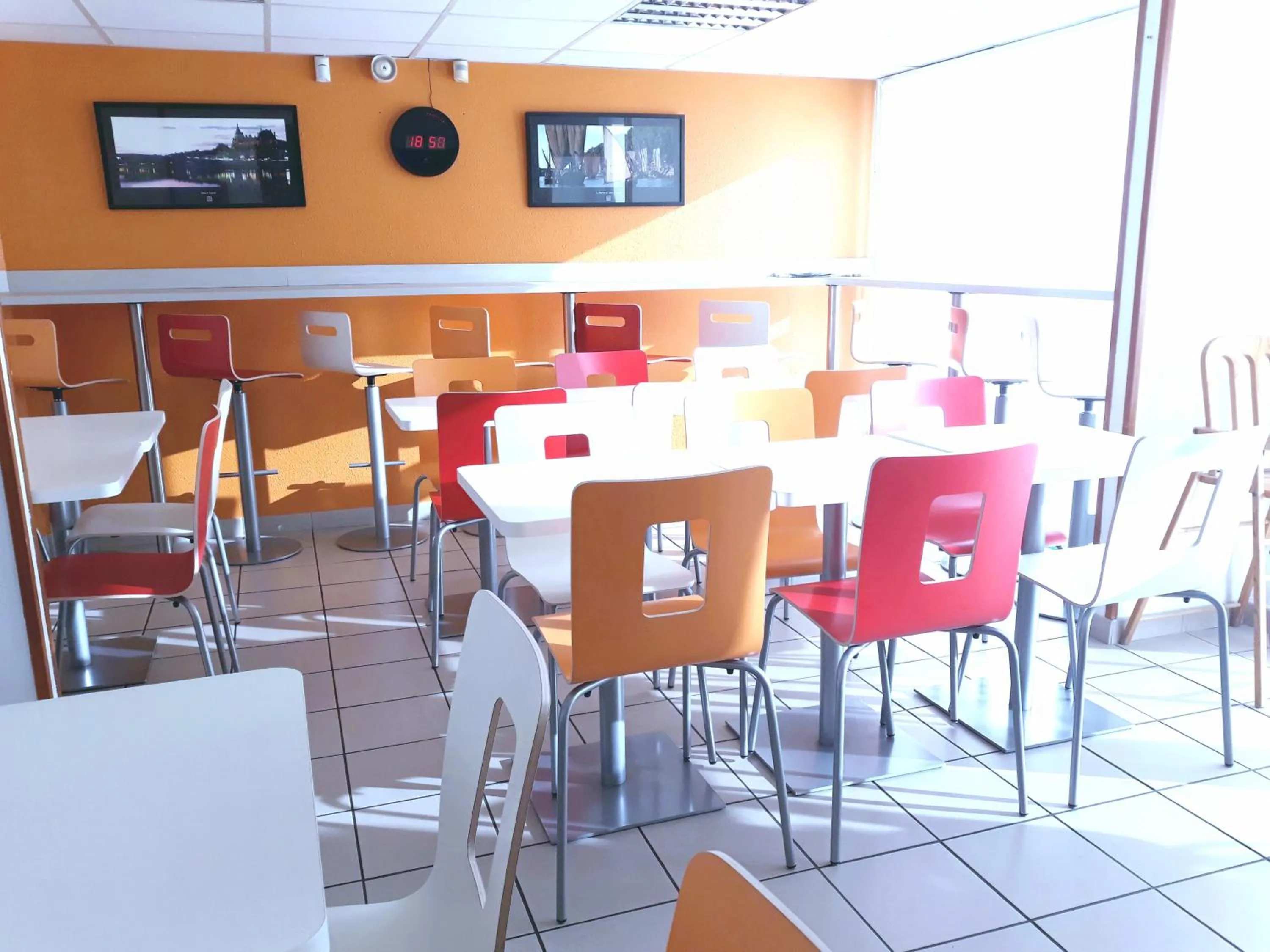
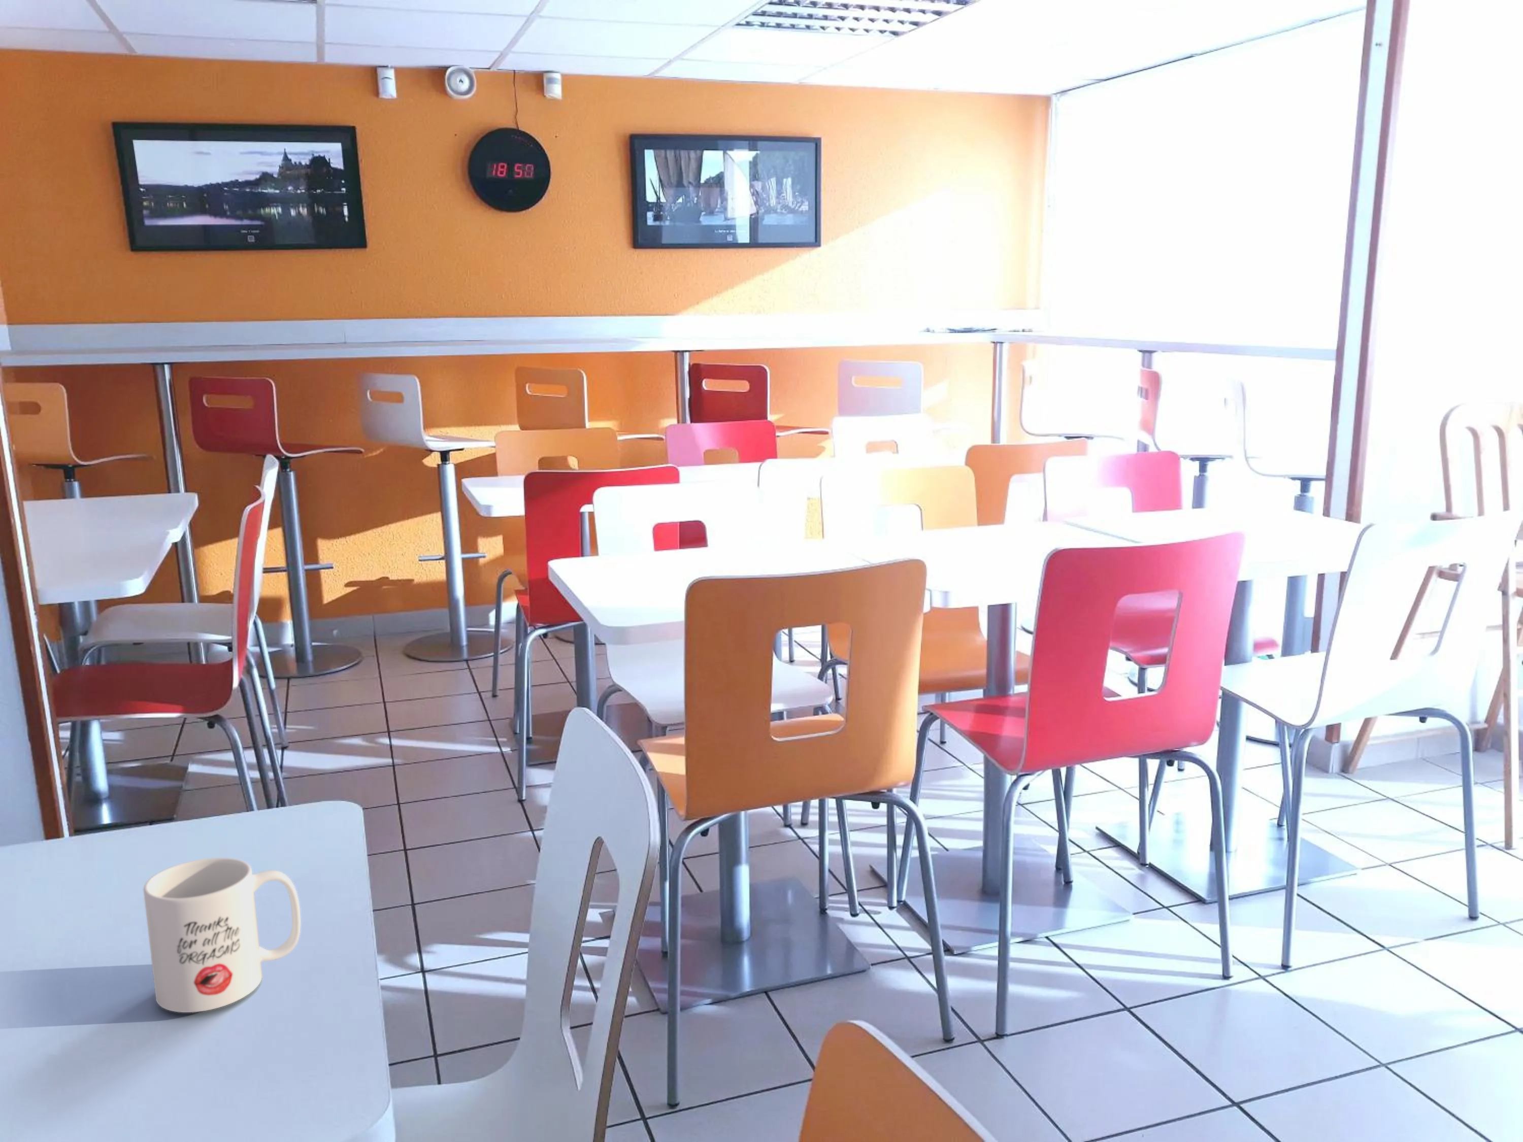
+ mug (227, 927)
